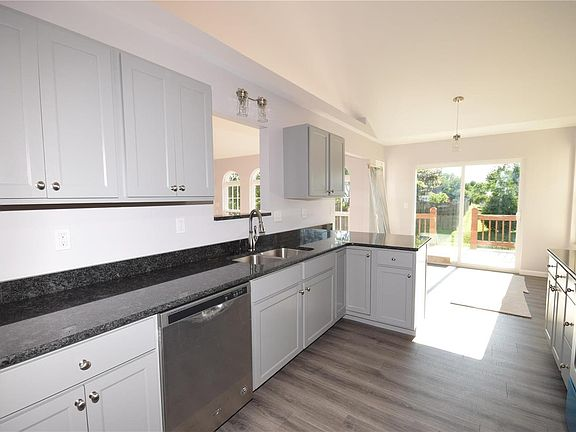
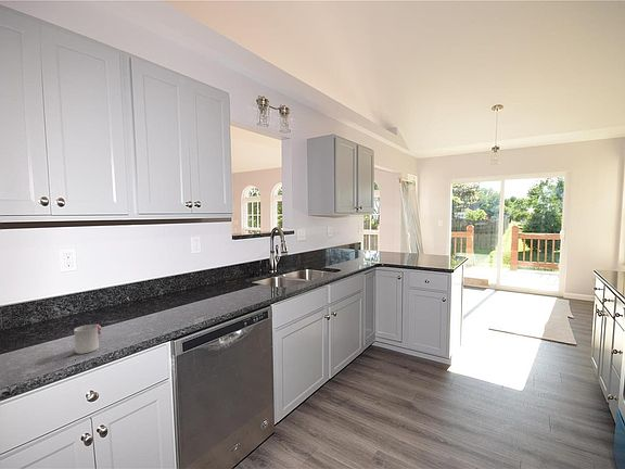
+ cup (89, 337)
